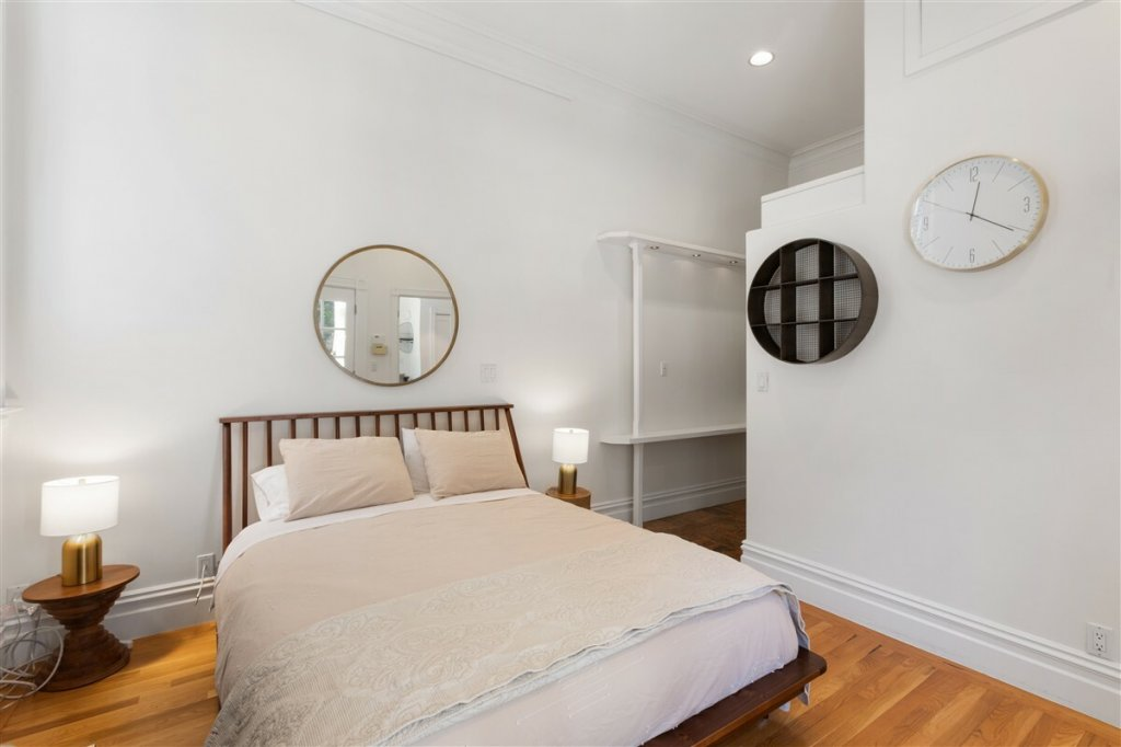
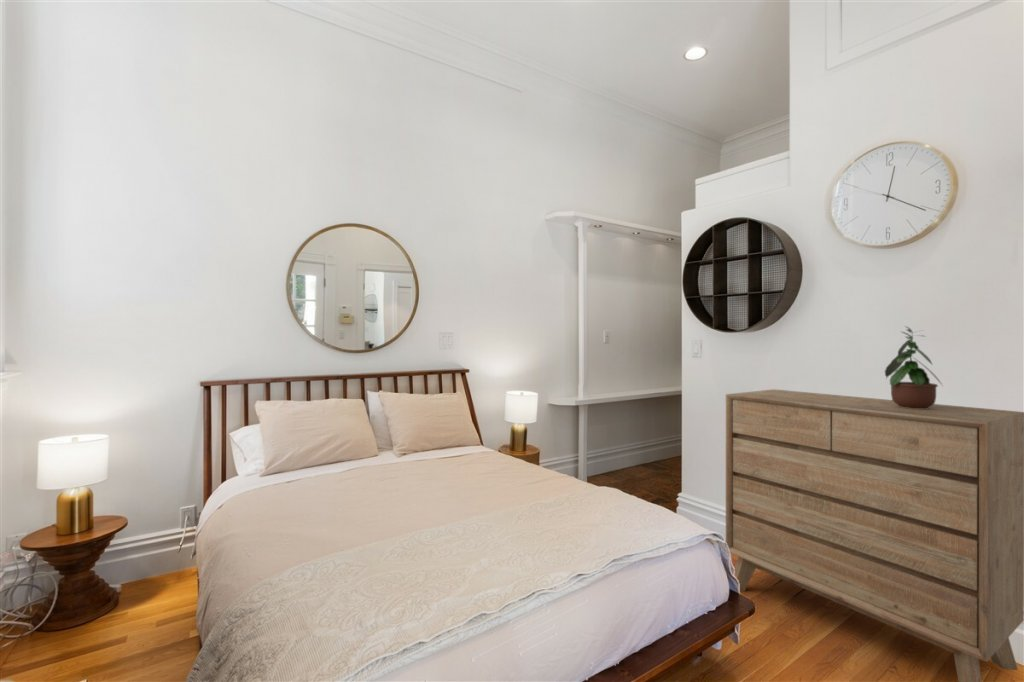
+ potted plant (911, 365)
+ dresser (853, 512)
